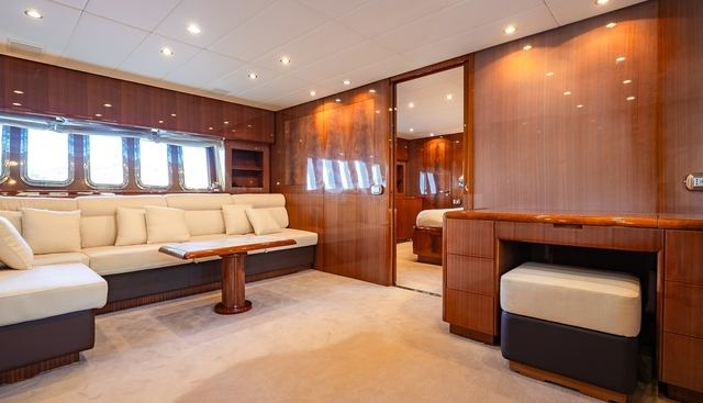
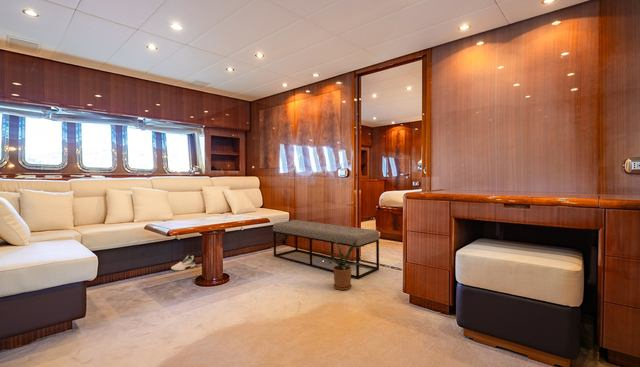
+ bench (323, 241)
+ house plant (341, 263)
+ shoe (184, 262)
